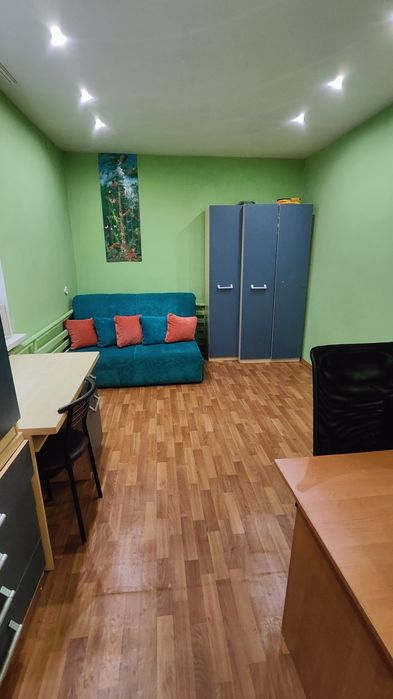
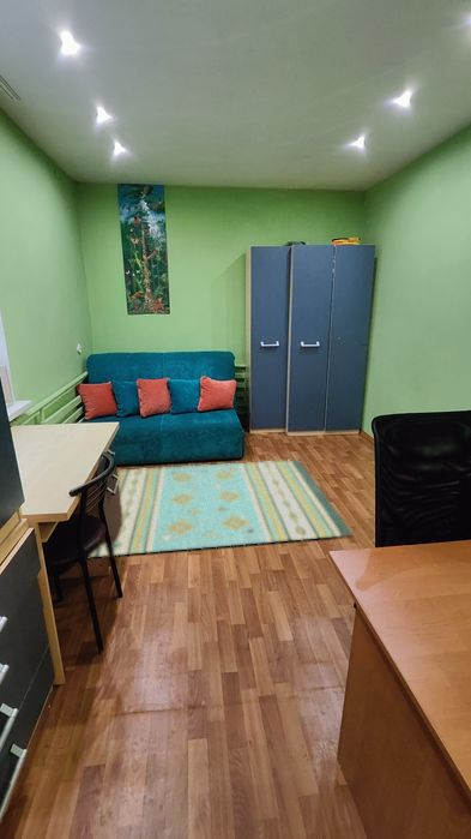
+ rug (206, 497)
